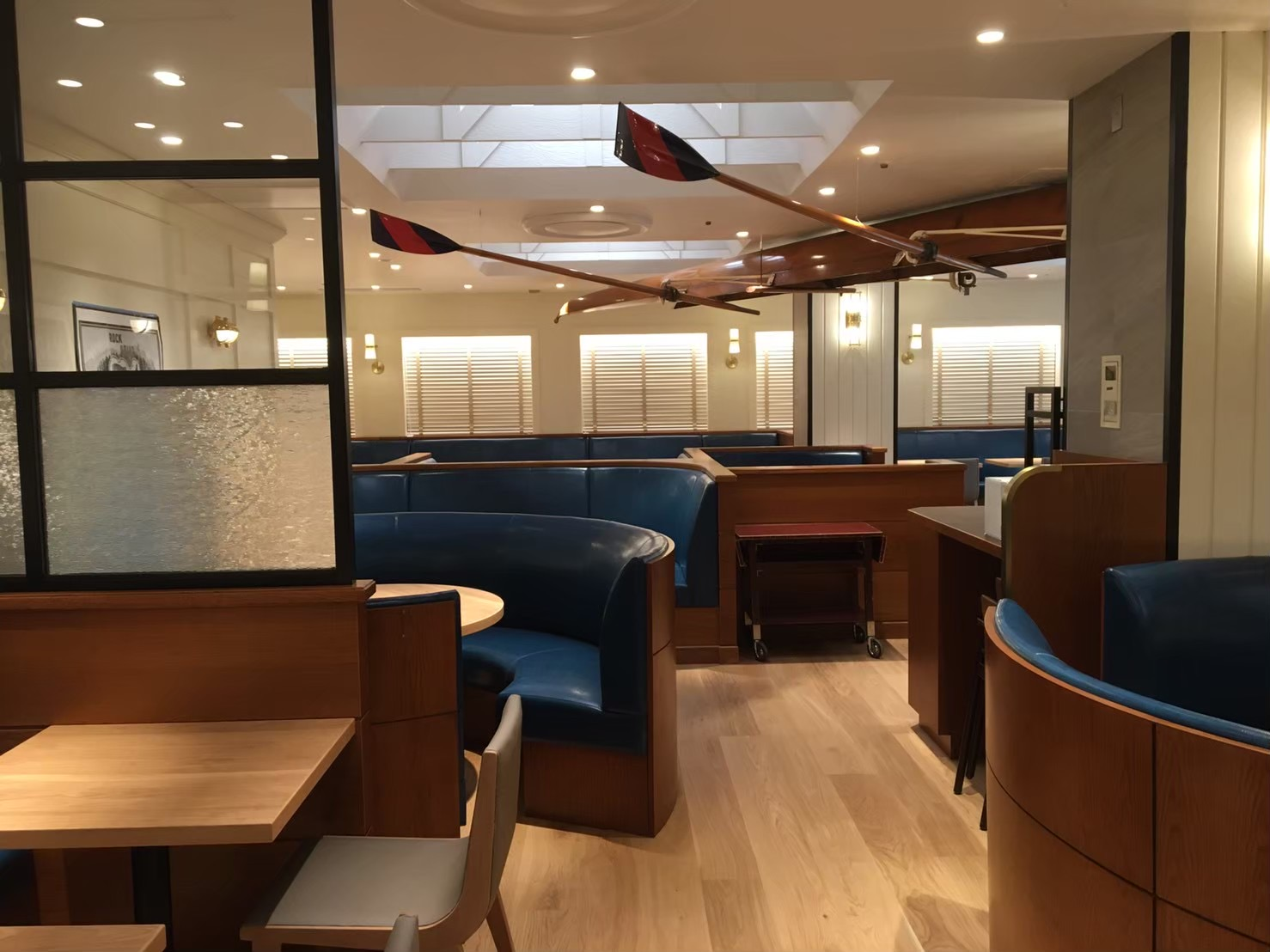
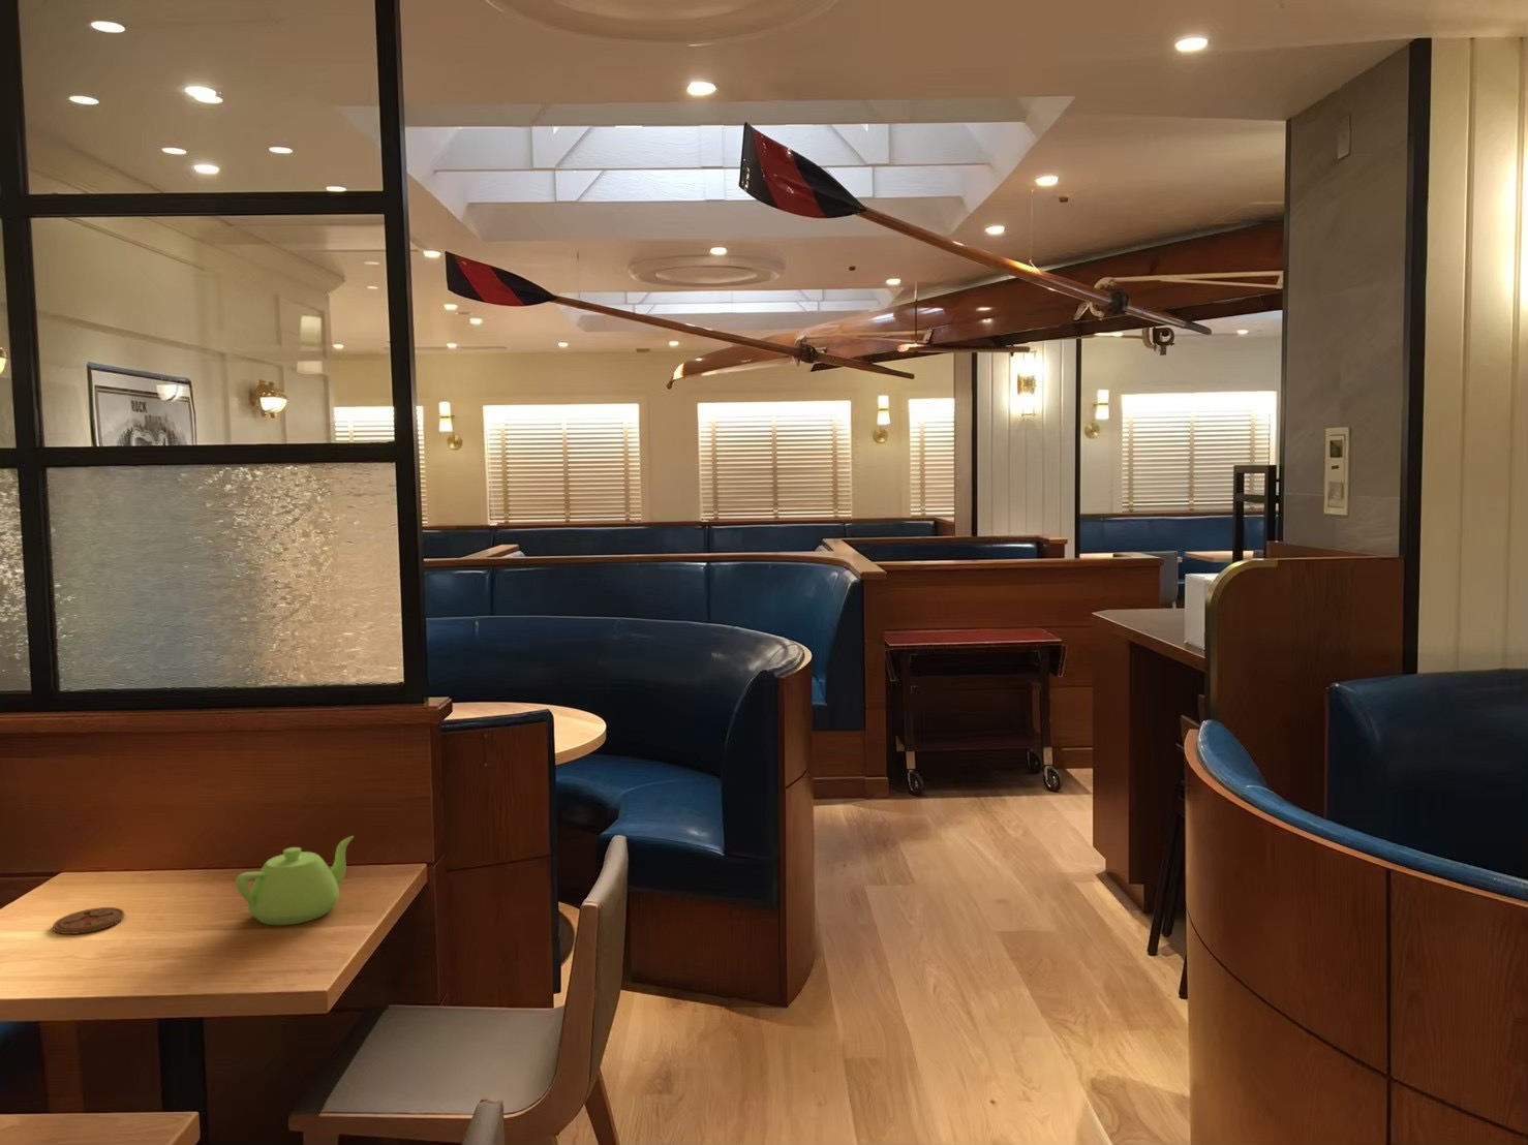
+ coaster (89, 920)
+ teapot (297, 879)
